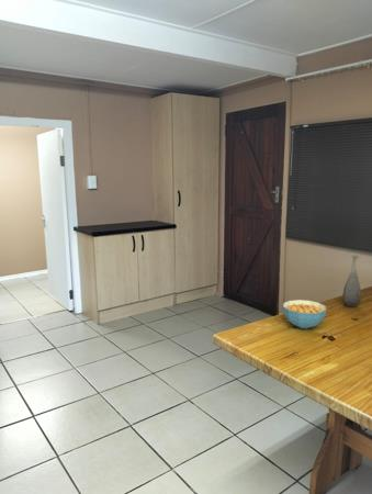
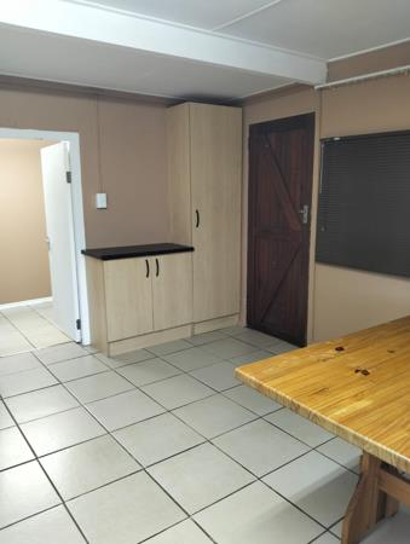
- cereal bowl (303, 316)
- bottle (352, 280)
